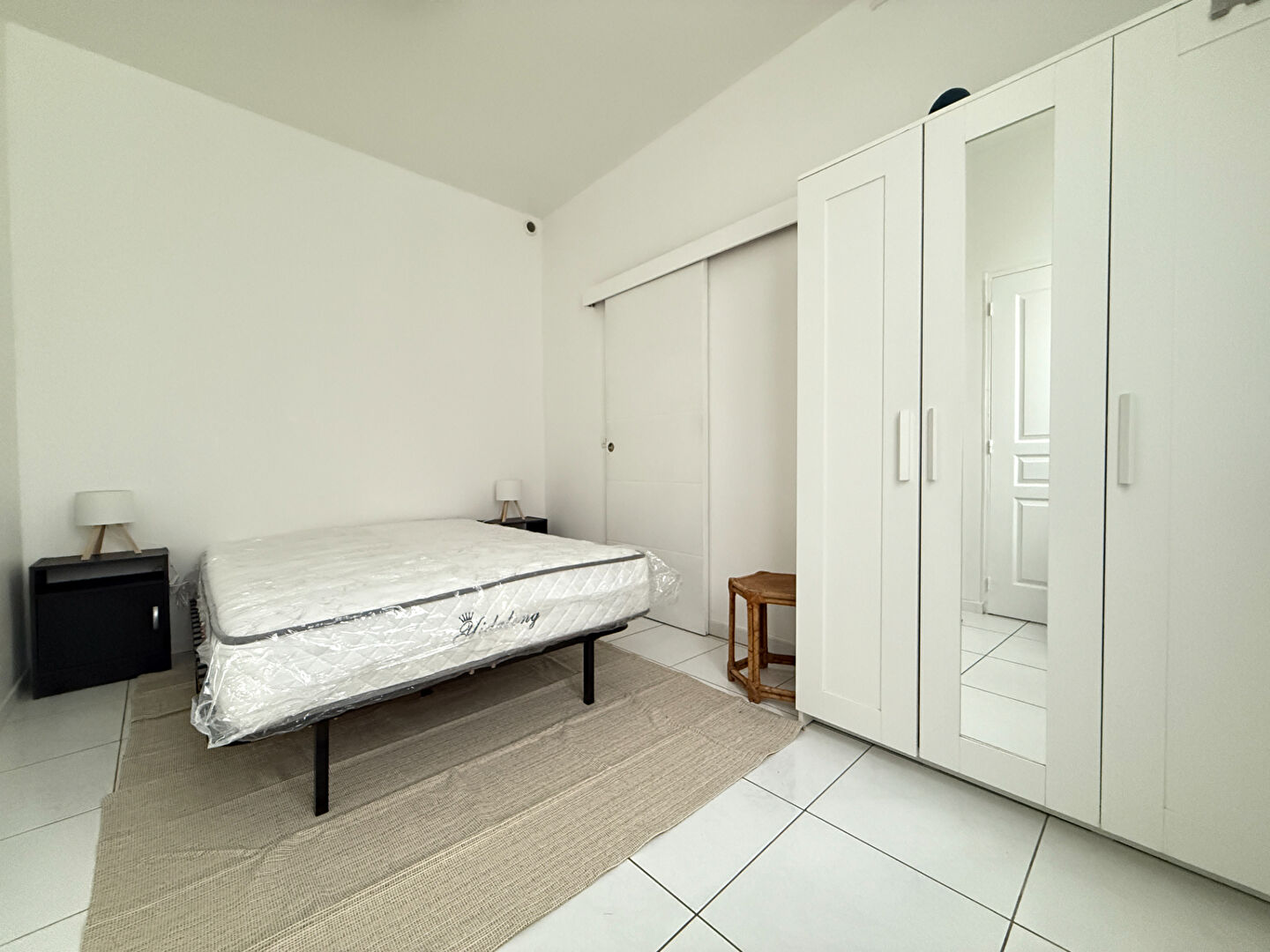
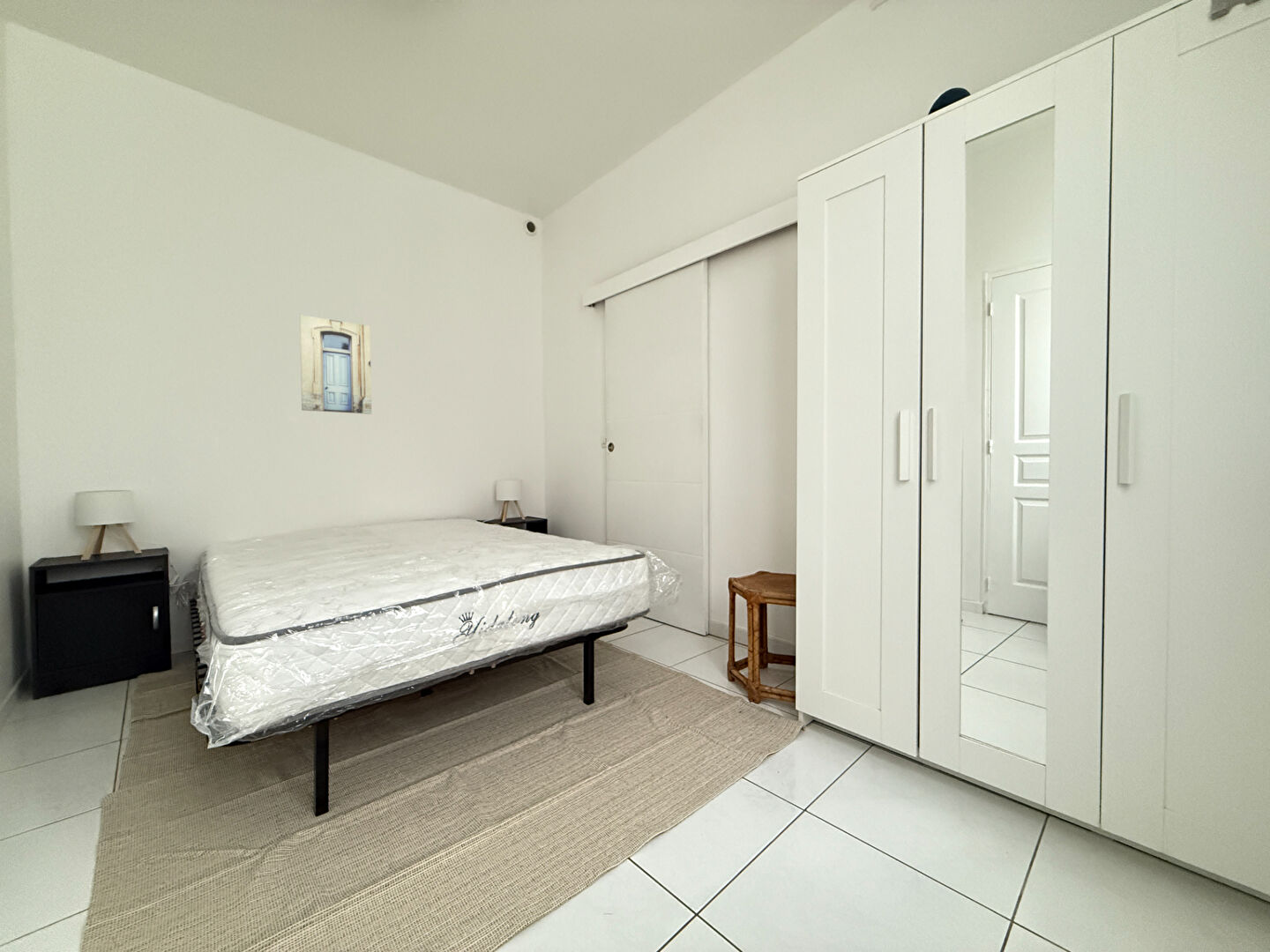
+ wall art (337, 367)
